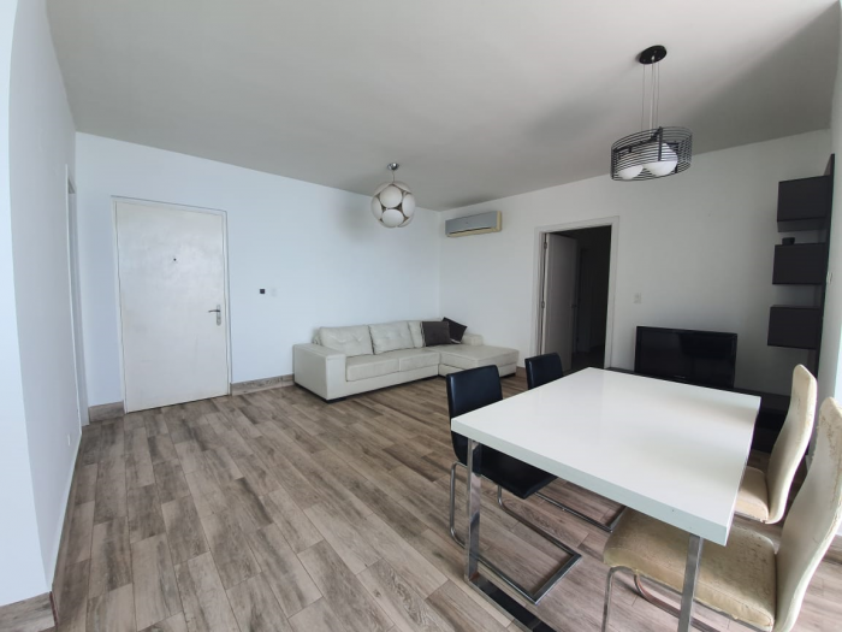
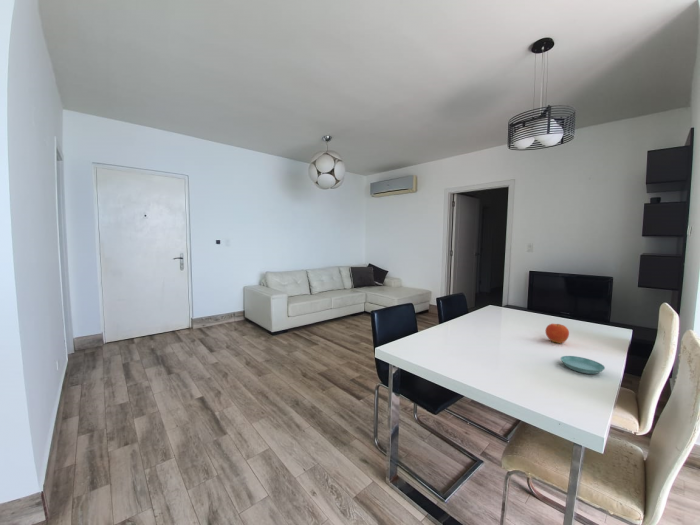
+ fruit (557, 332)
+ saucer (581, 365)
